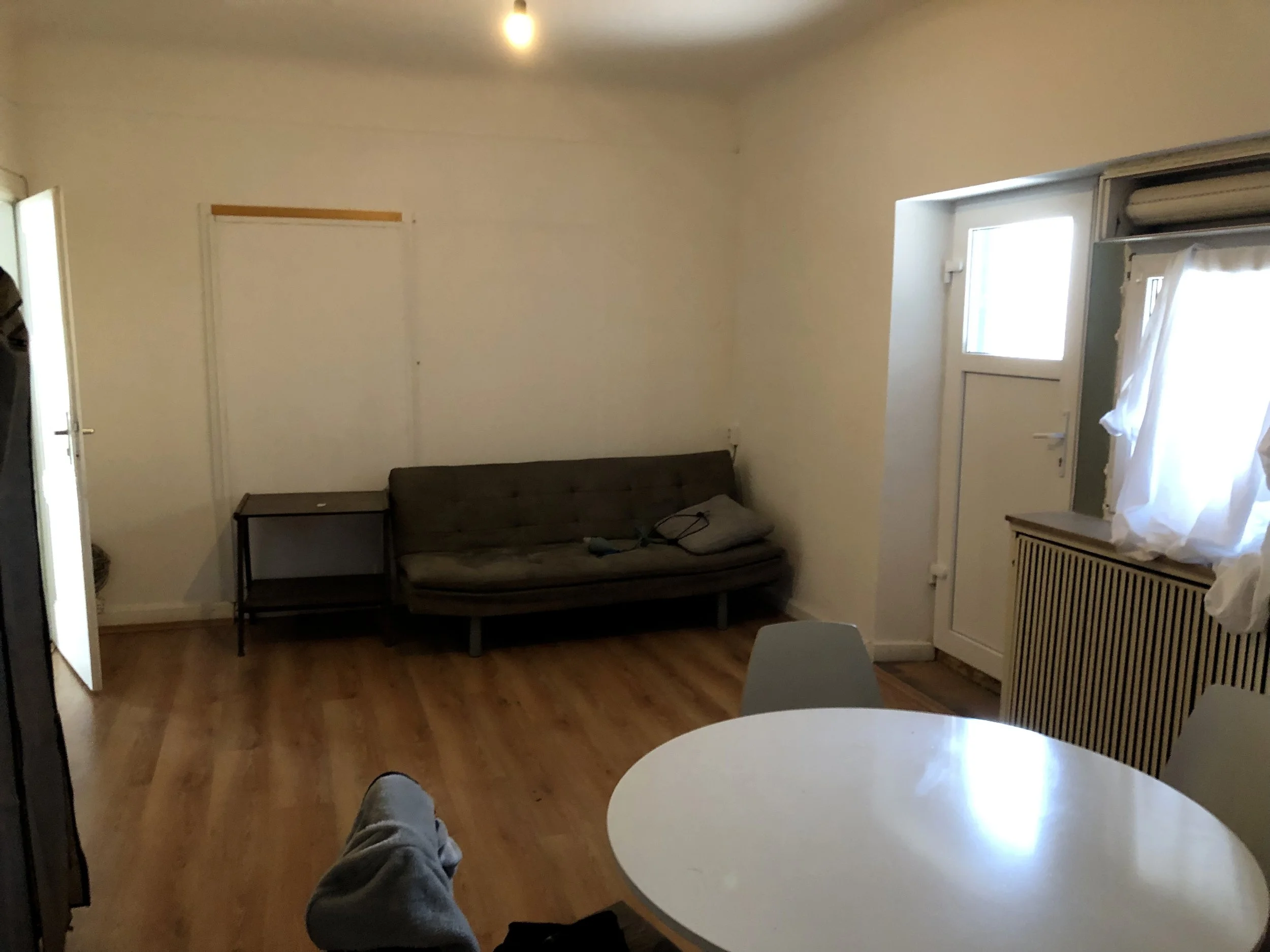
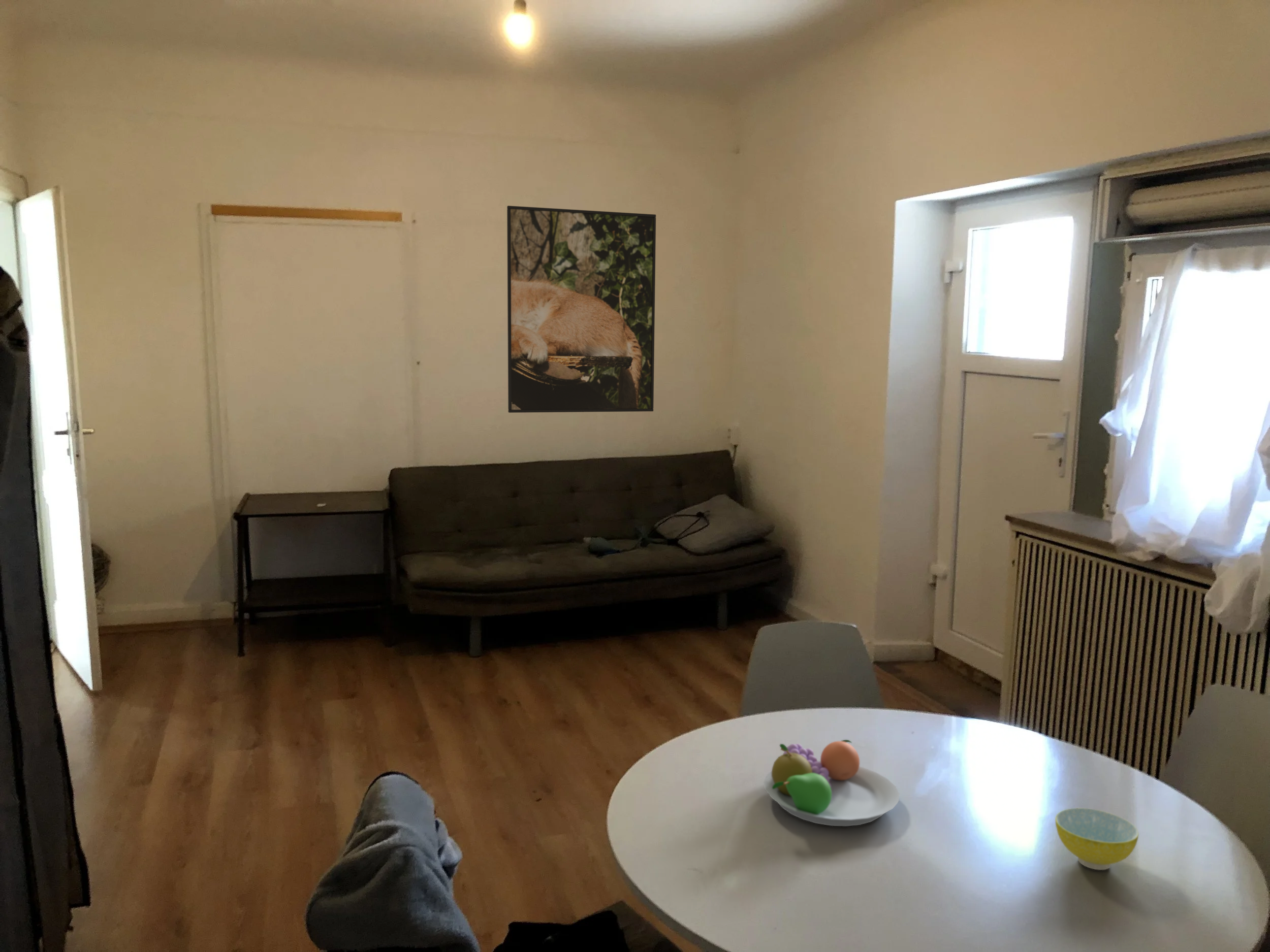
+ fruit bowl (826, 776)
+ bowl (1095, 843)
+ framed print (583, 312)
